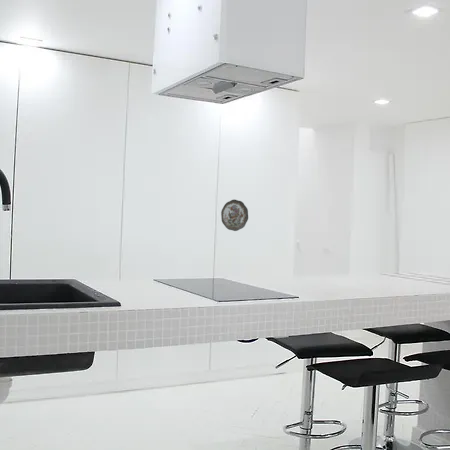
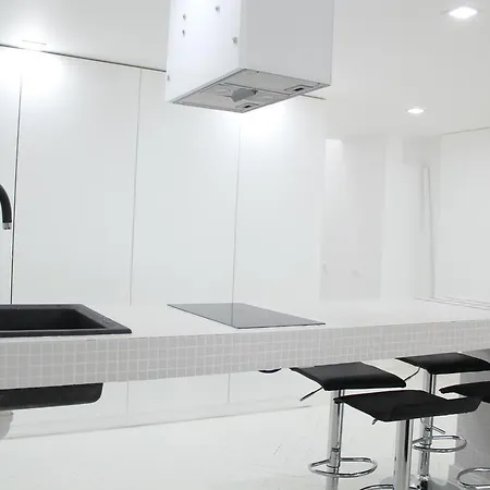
- decorative plate (234, 215)
